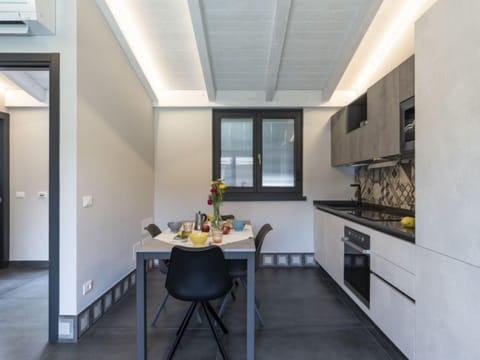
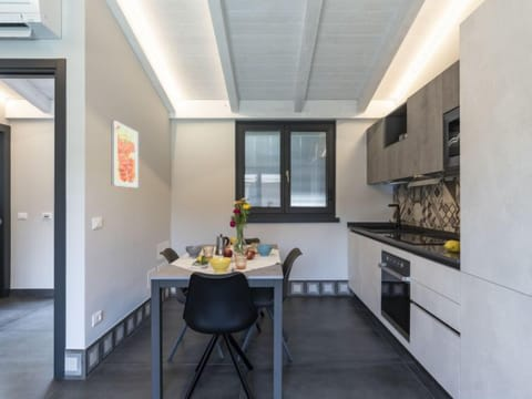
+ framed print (125, 156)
